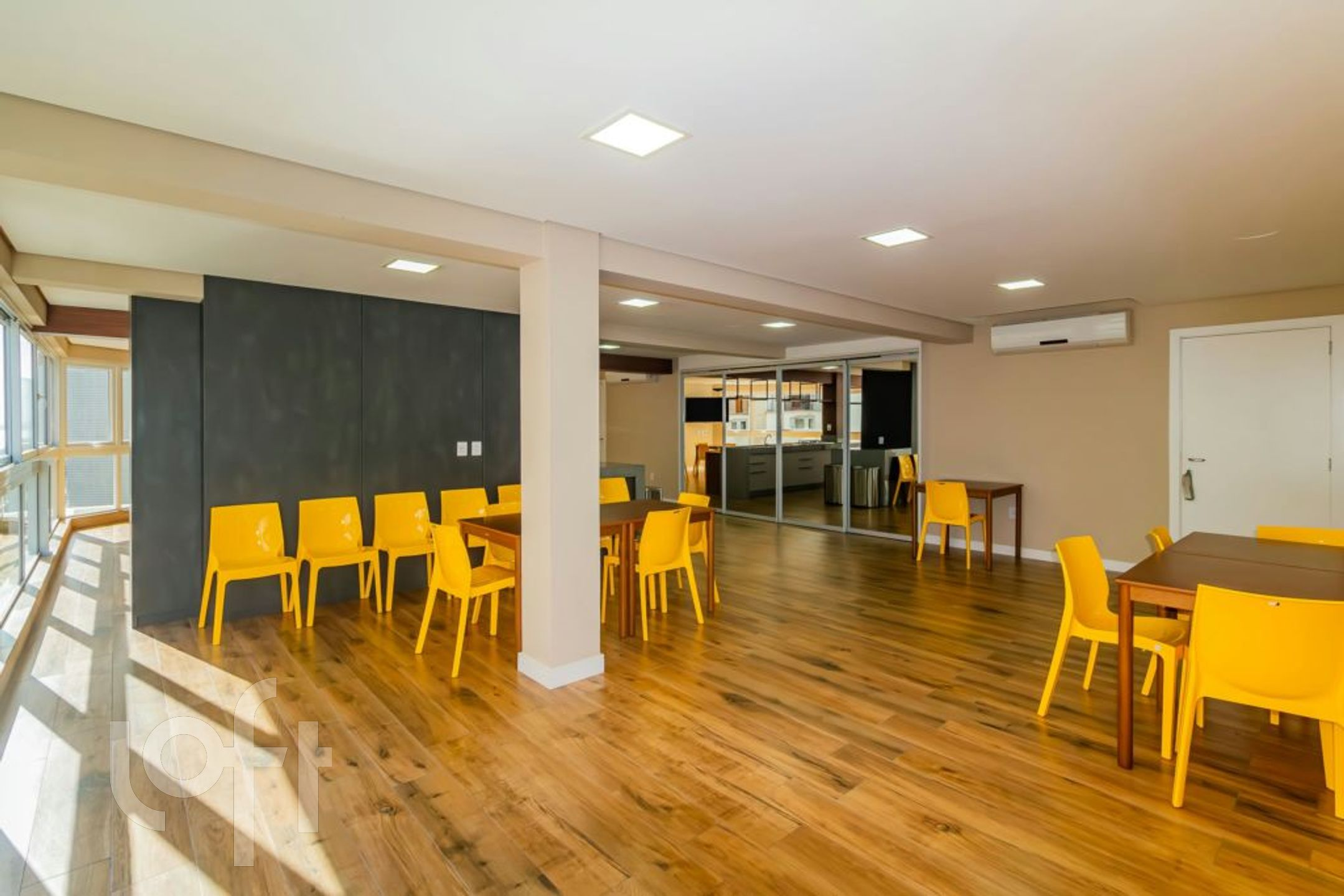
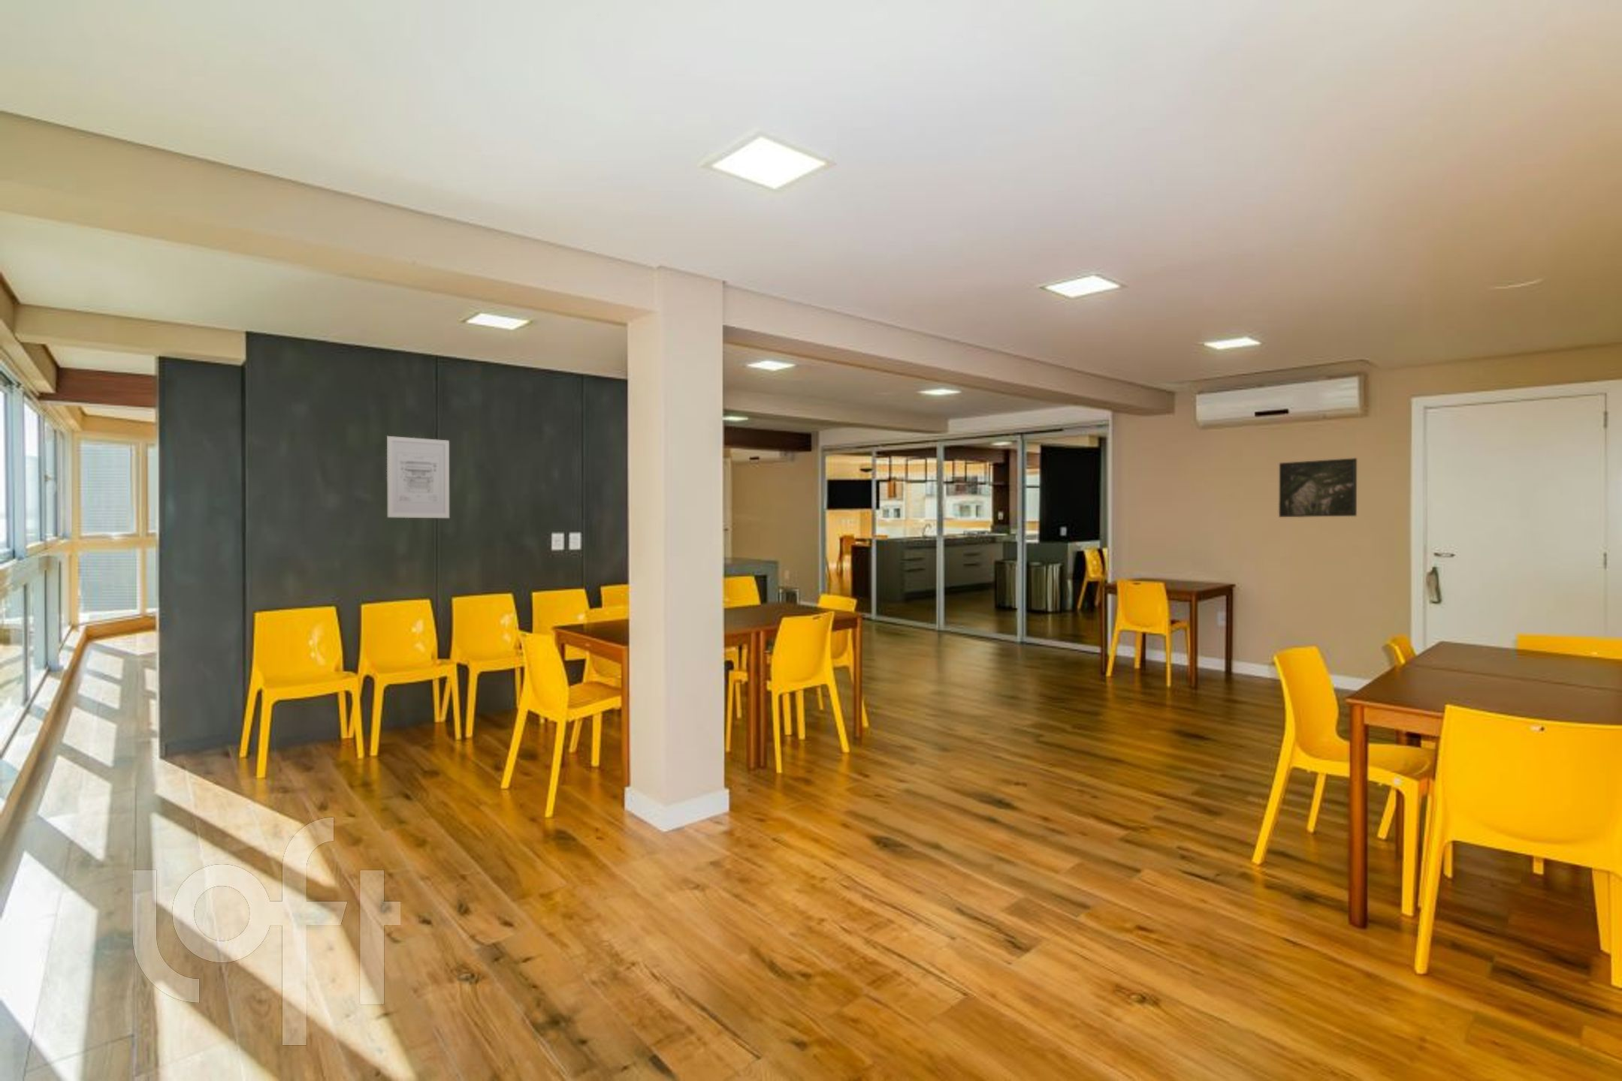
+ wall art (419, 478)
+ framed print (1317, 487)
